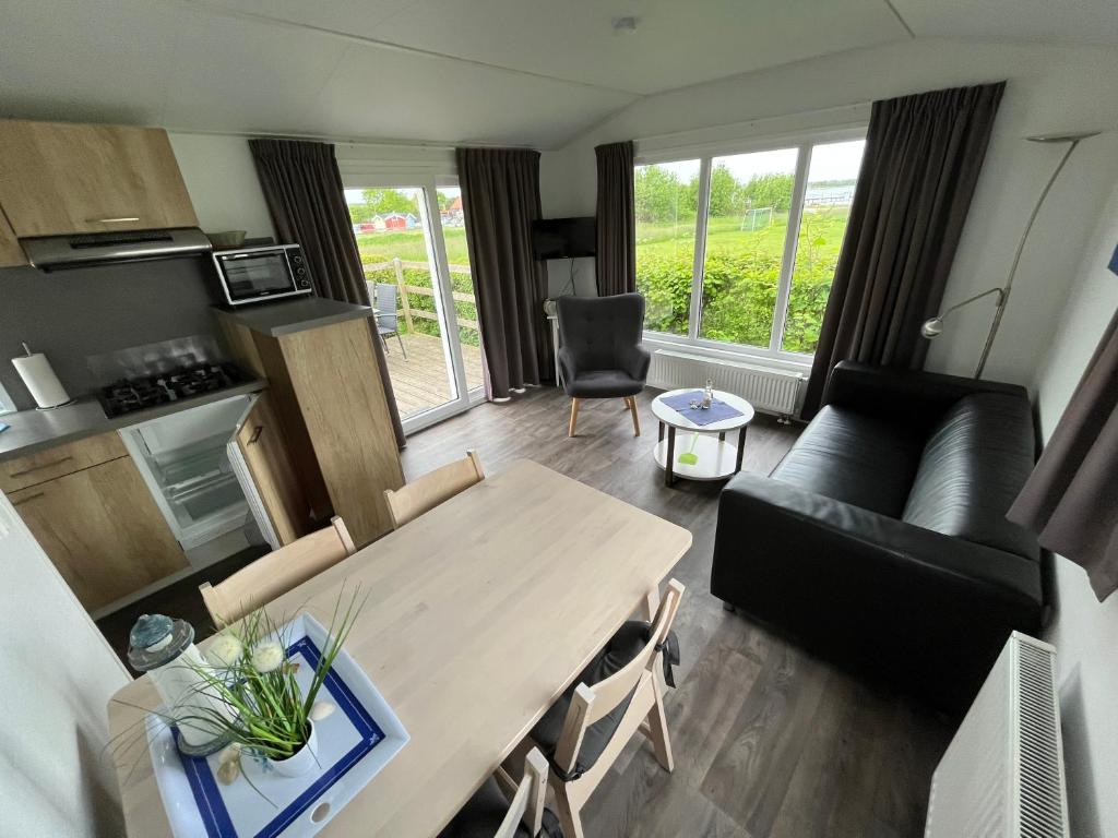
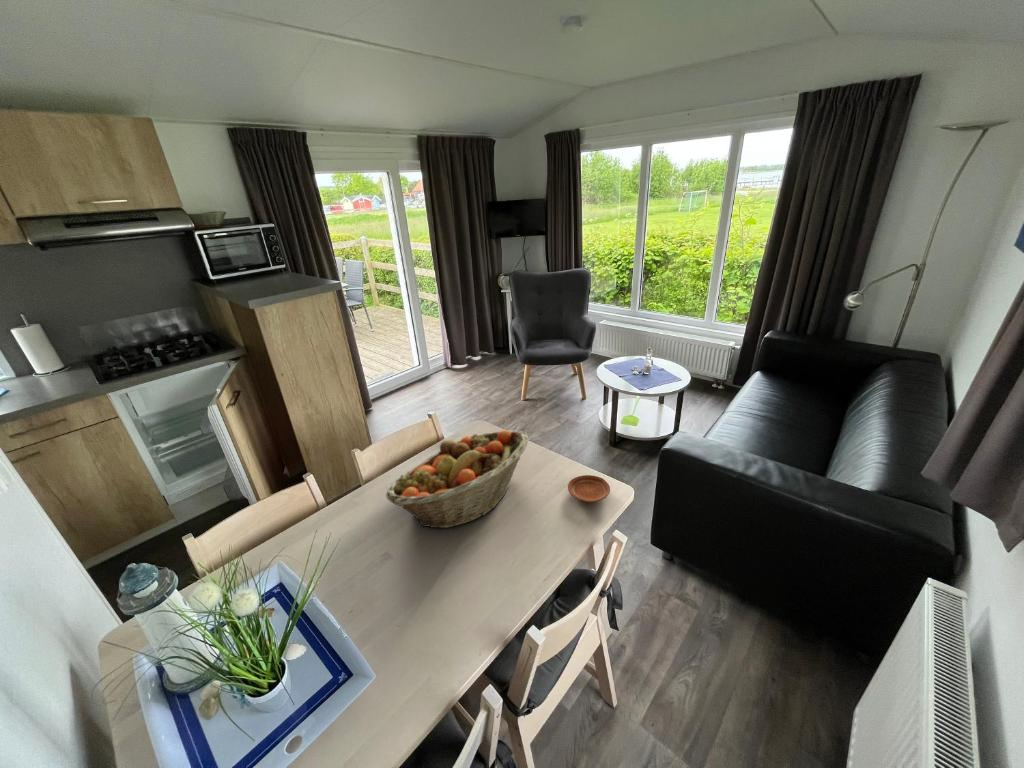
+ fruit basket (462, 472)
+ plate (588, 490)
